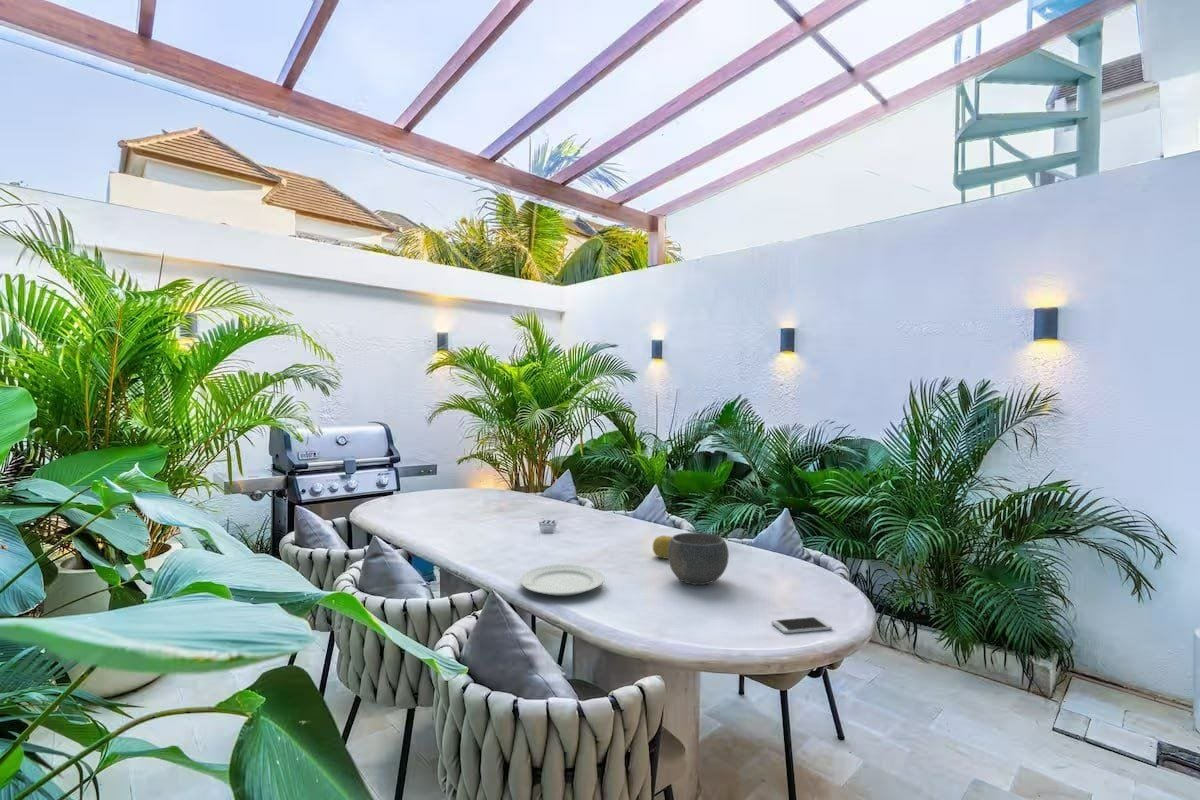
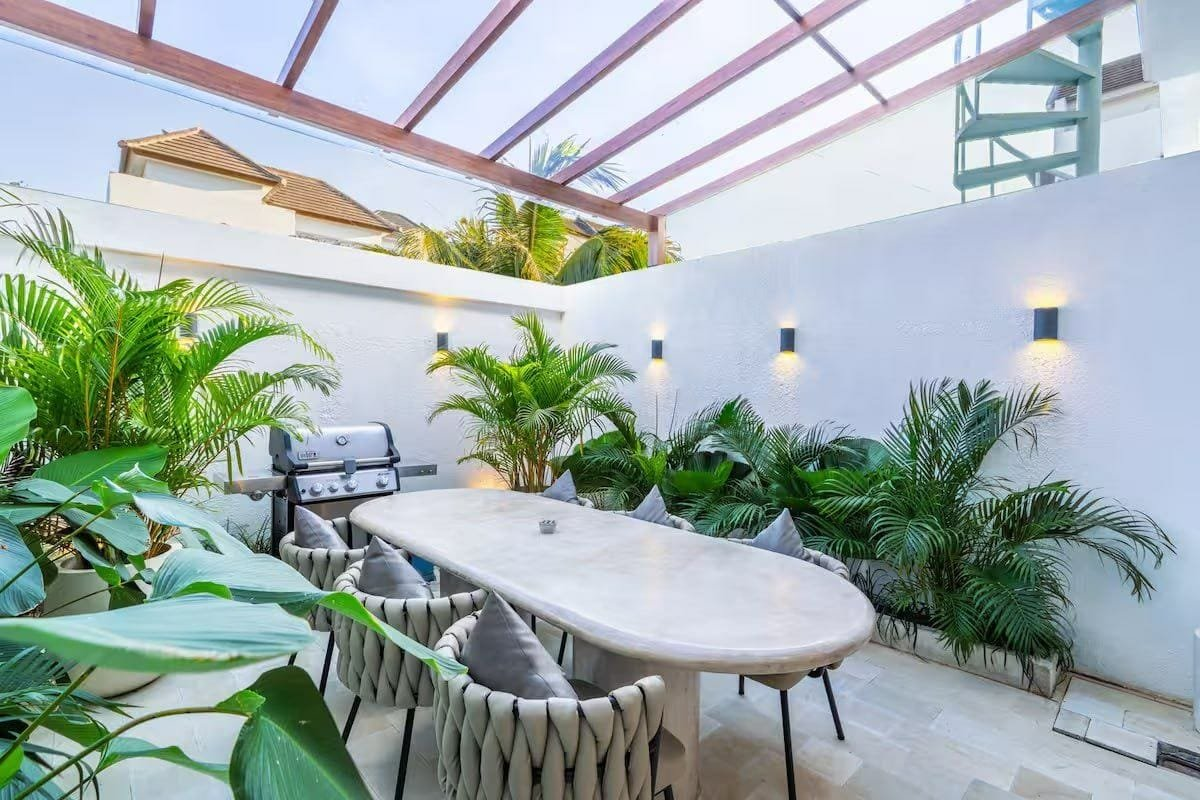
- bowl (697, 559)
- chinaware (562, 581)
- smartphone (801, 624)
- fruit (664, 546)
